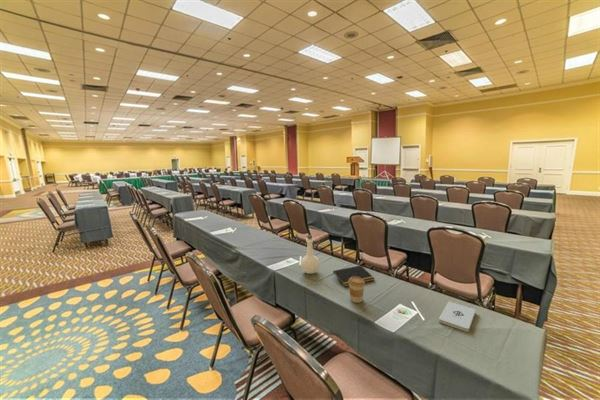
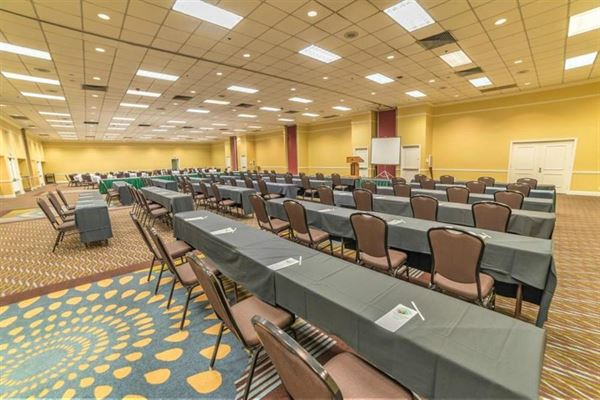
- notepad (353, 275)
- bottle (310, 254)
- coffee cup (356, 289)
- notepad (457, 315)
